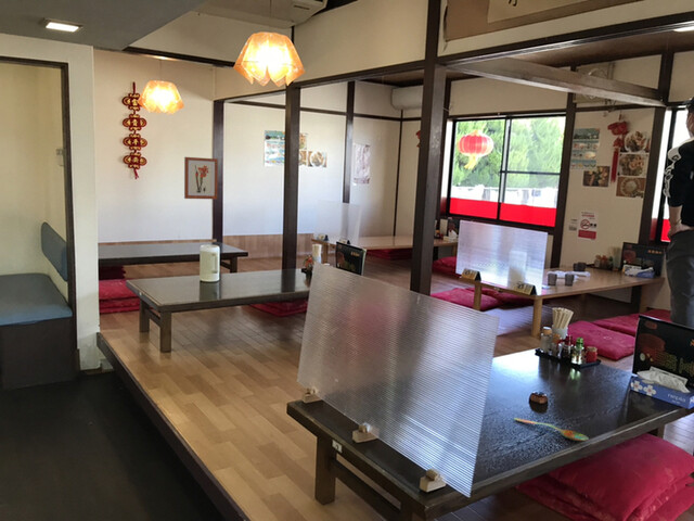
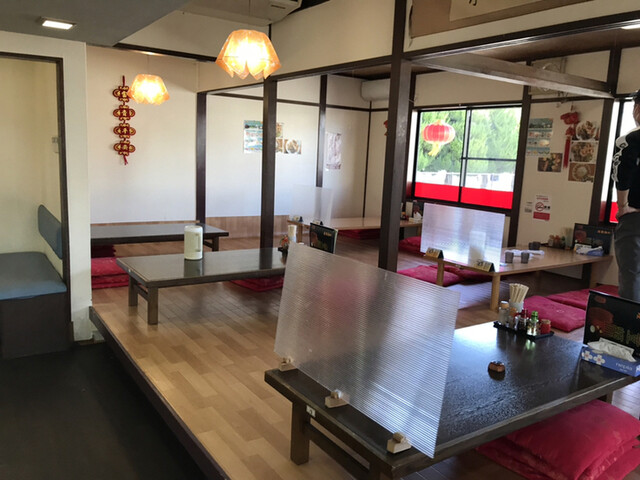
- wall art (201, 178)
- spoon (551, 427)
